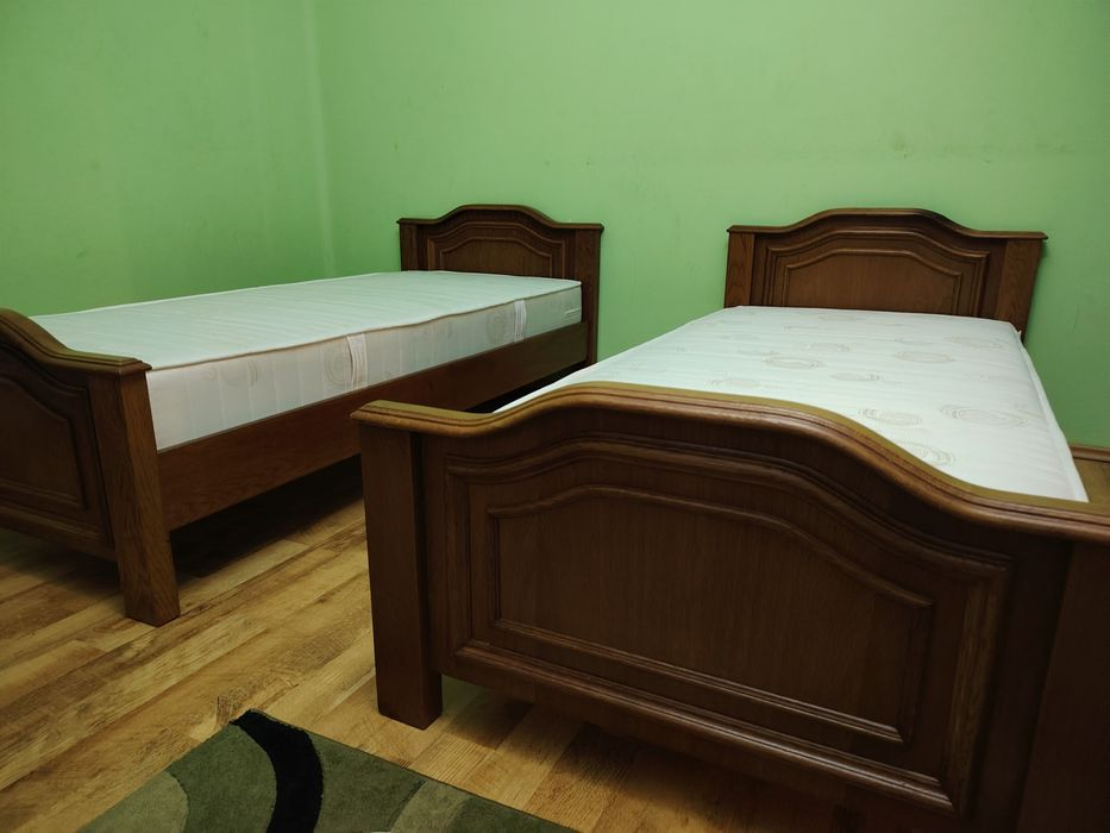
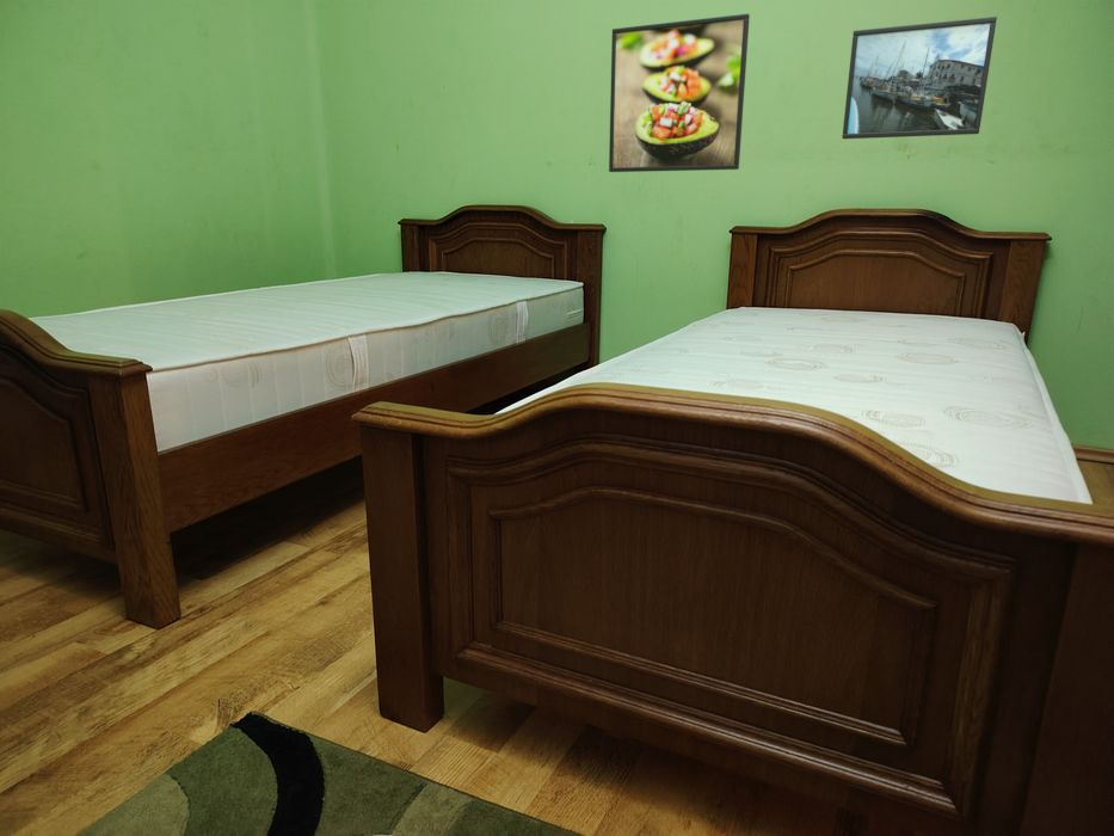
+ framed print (915, 81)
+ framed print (675, 98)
